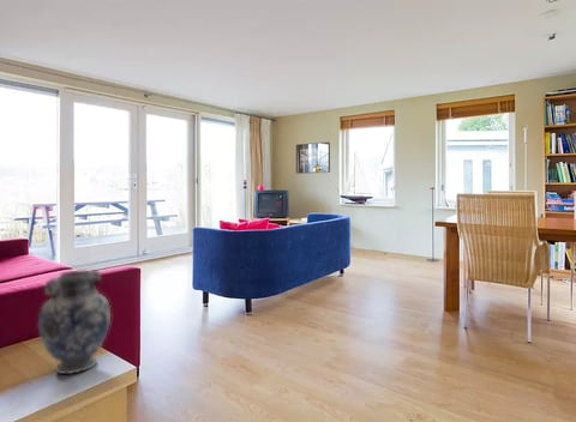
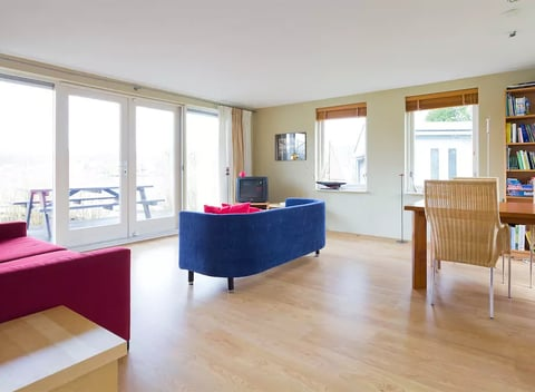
- decorative vase (76, 319)
